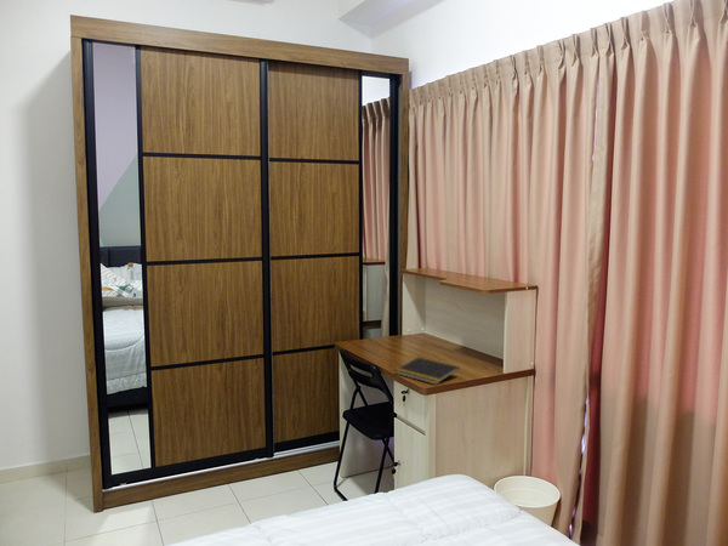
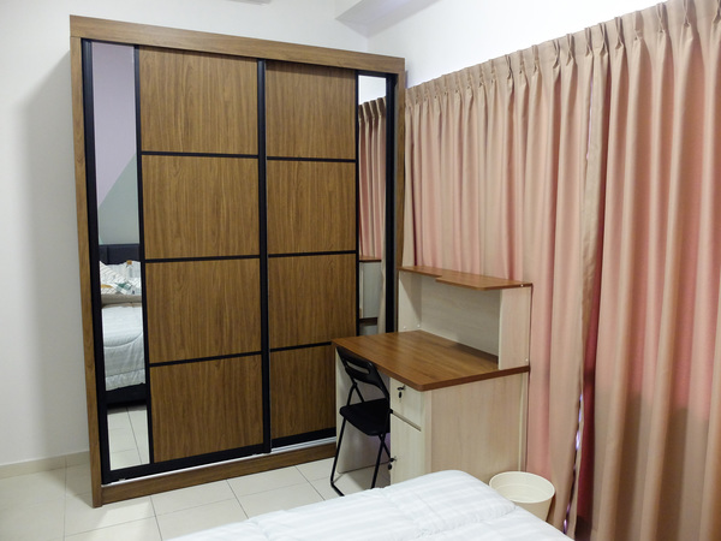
- notepad (426, 370)
